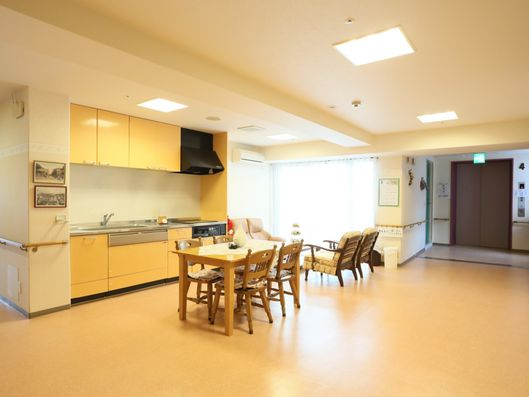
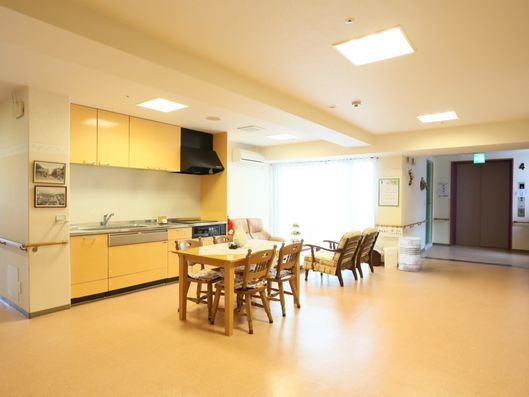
+ trash can (411, 253)
